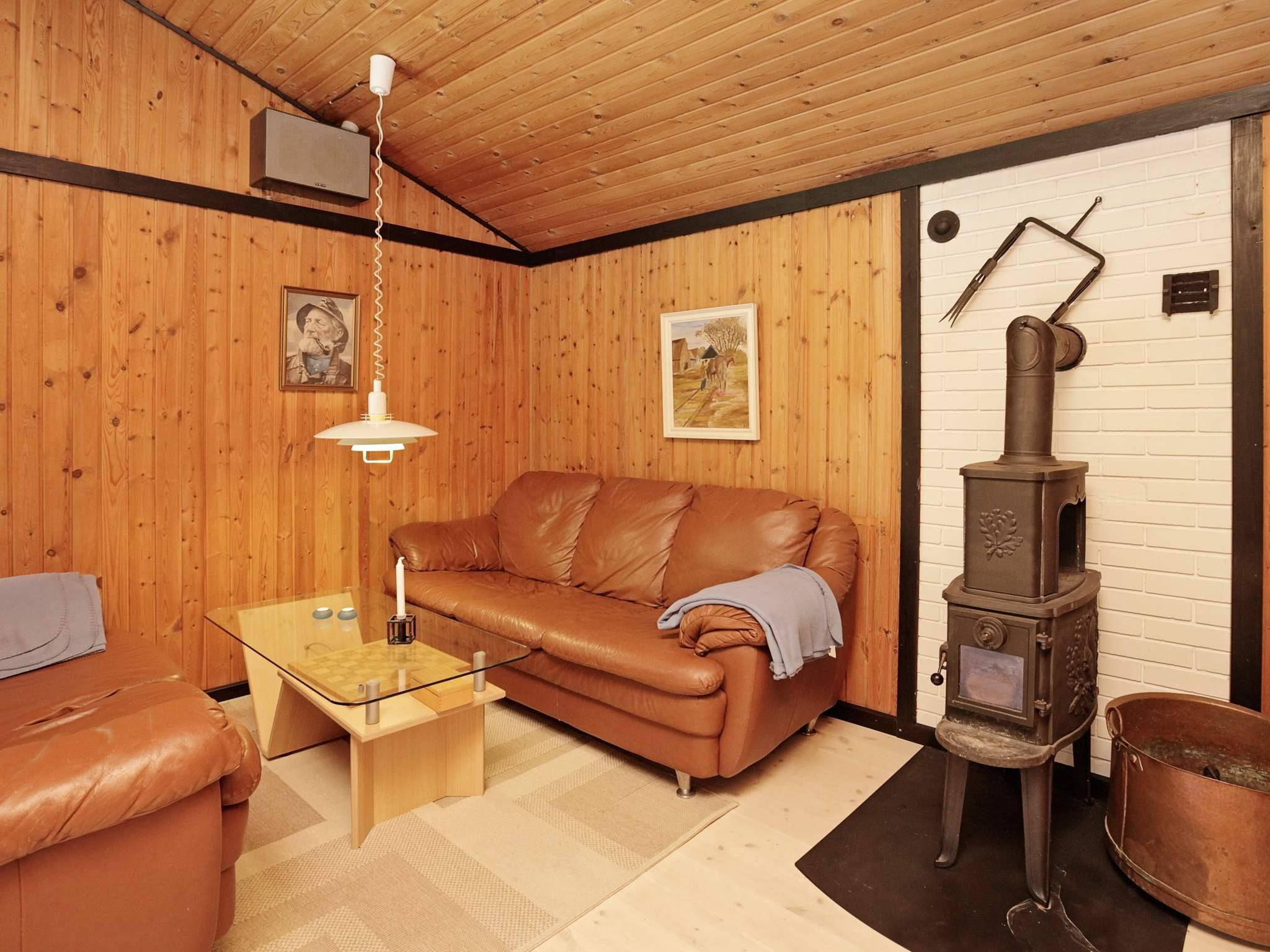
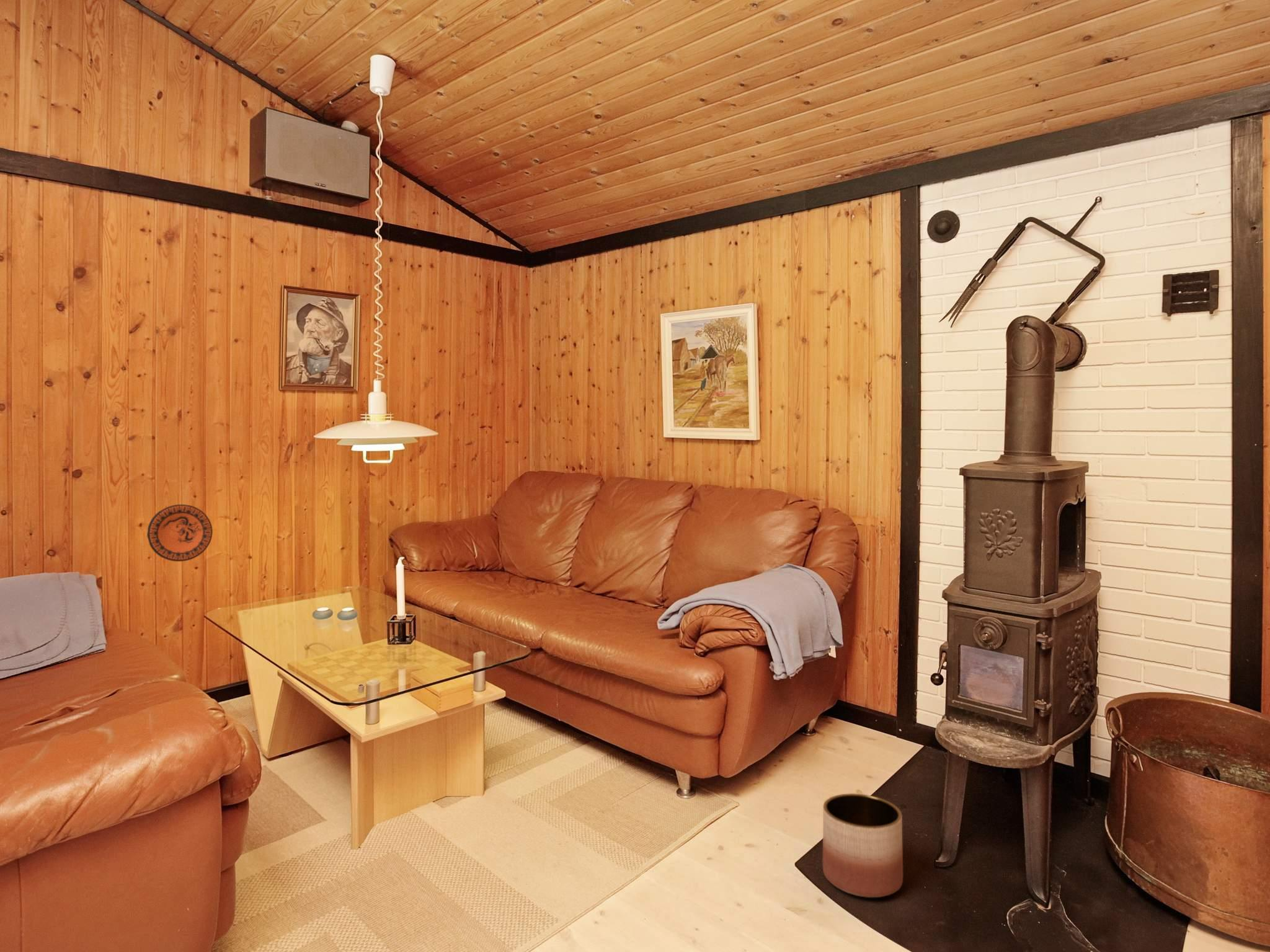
+ planter (862, 844)
+ decorative plate (180, 532)
